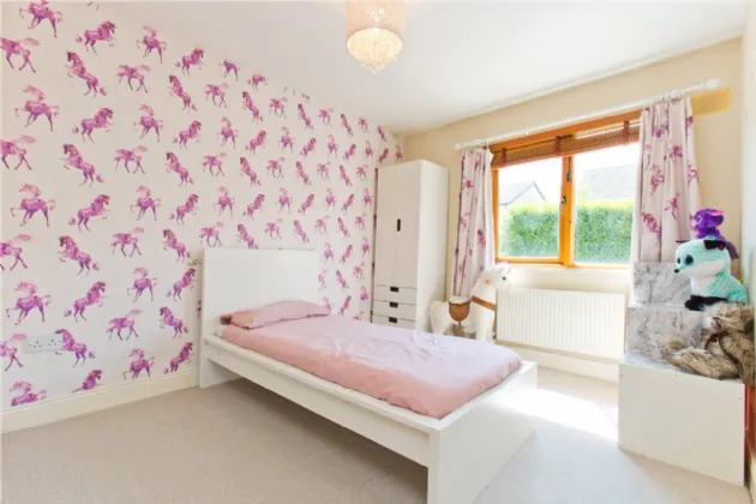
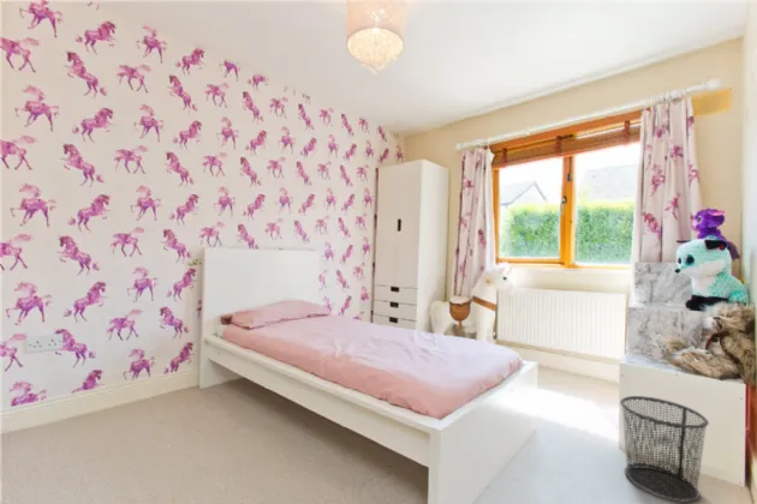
+ waste bin (661, 445)
